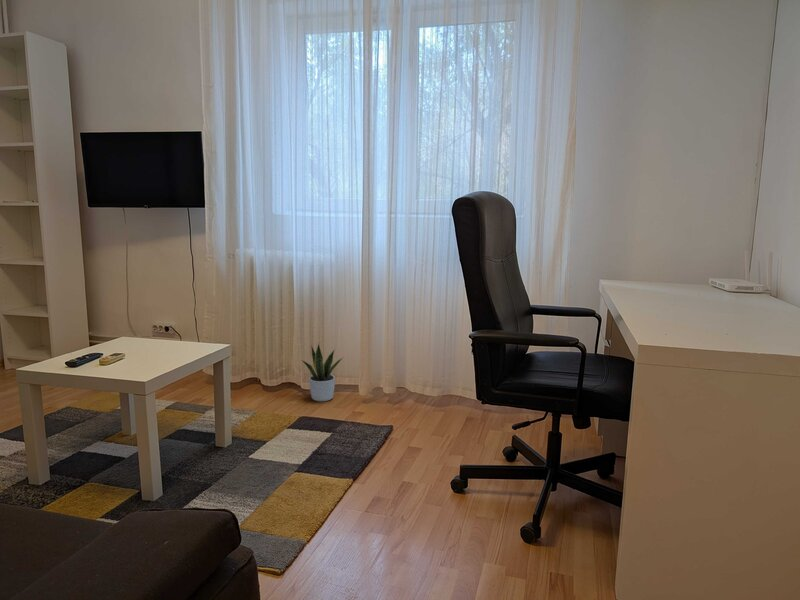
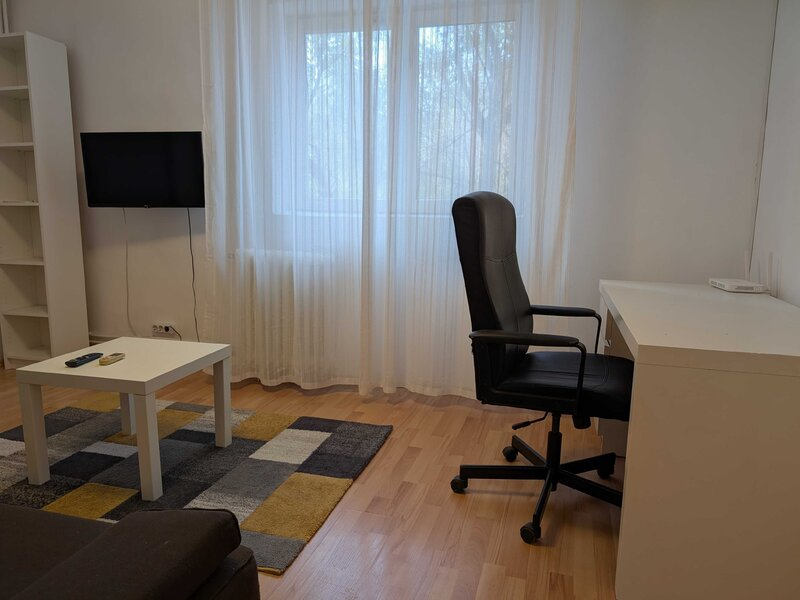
- potted plant (322, 370)
